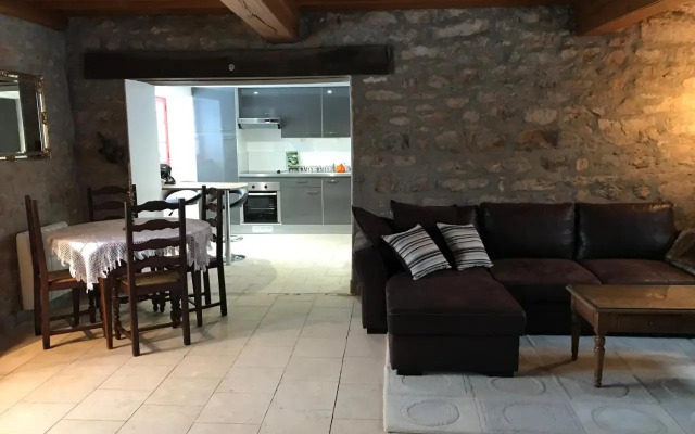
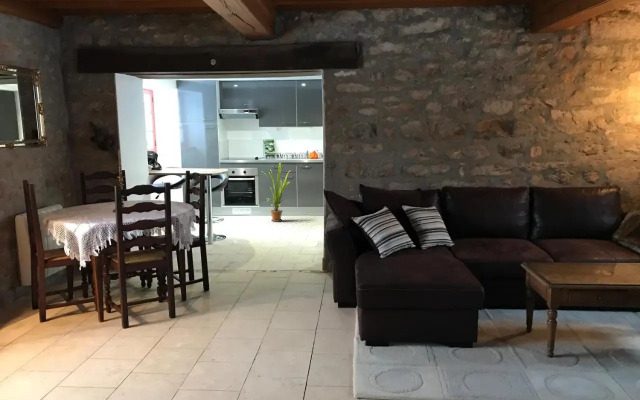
+ house plant (275, 192)
